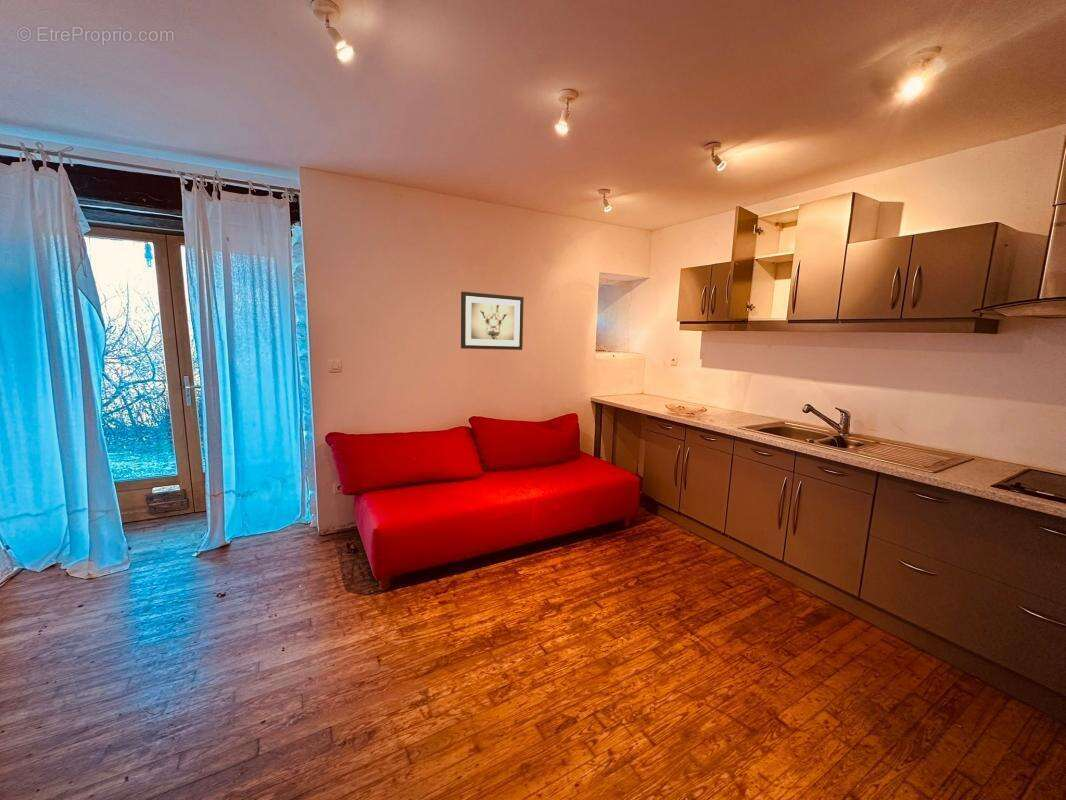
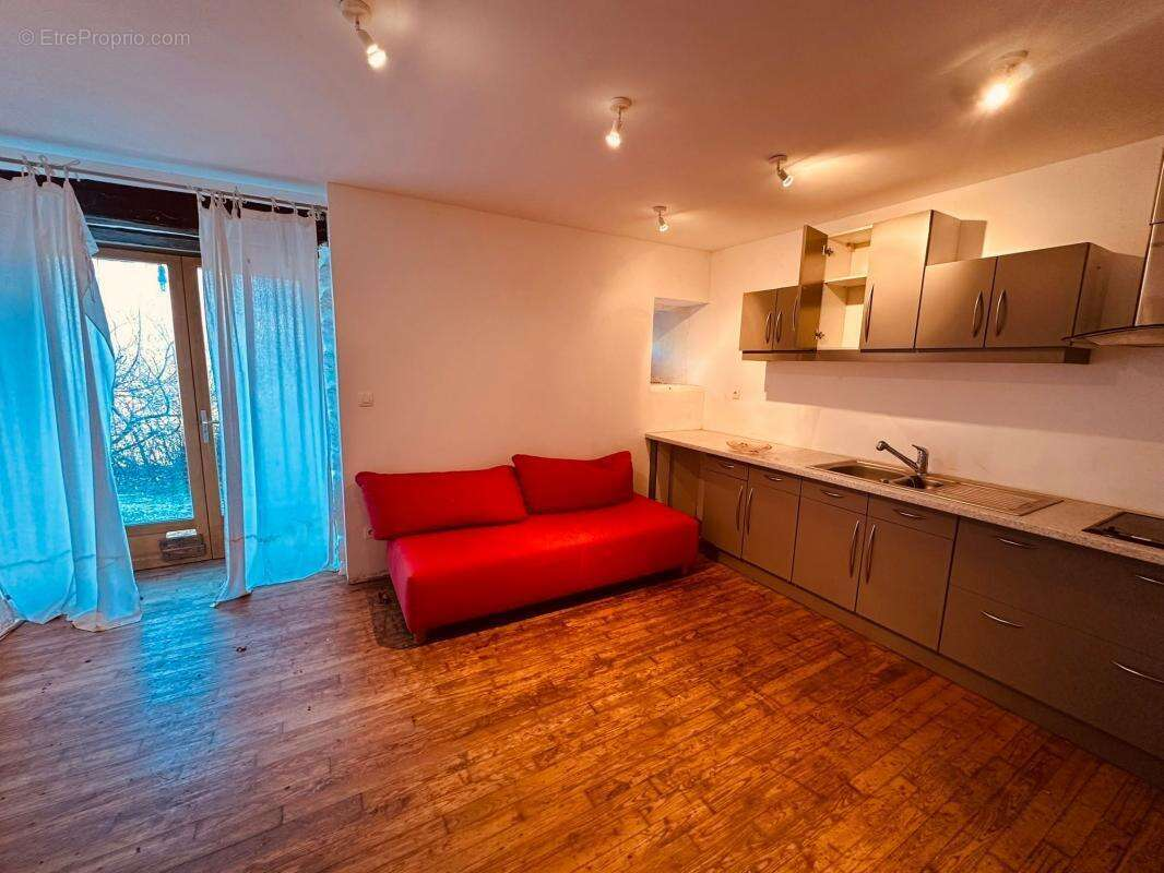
- wall art (493, 322)
